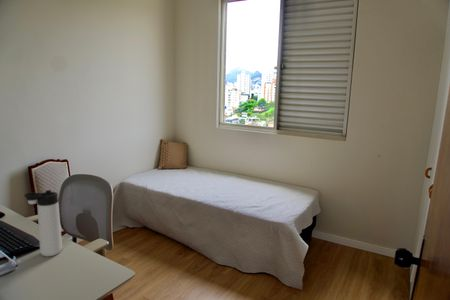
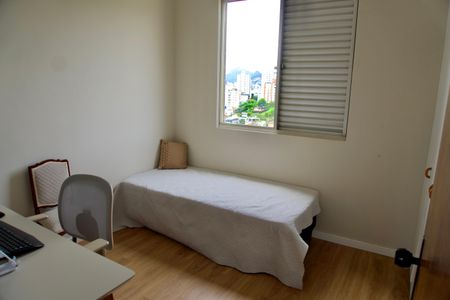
- thermos bottle (44, 223)
